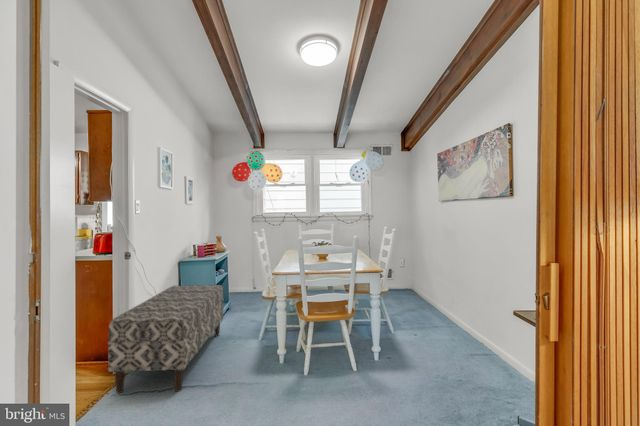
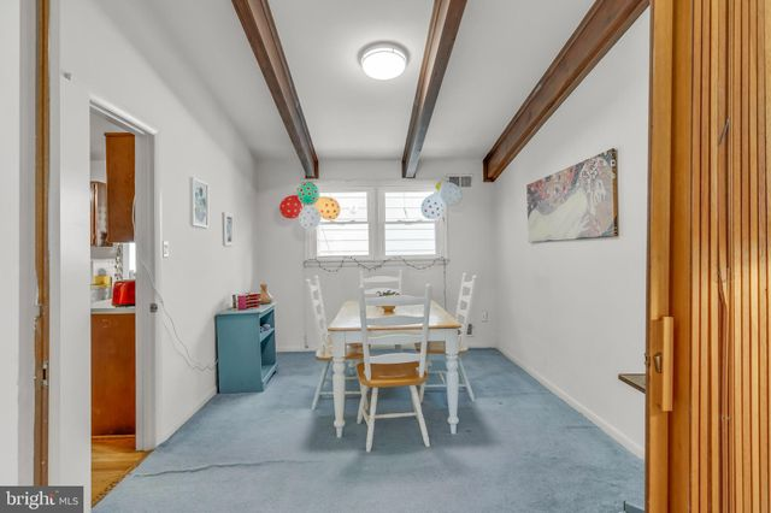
- bench (177, 328)
